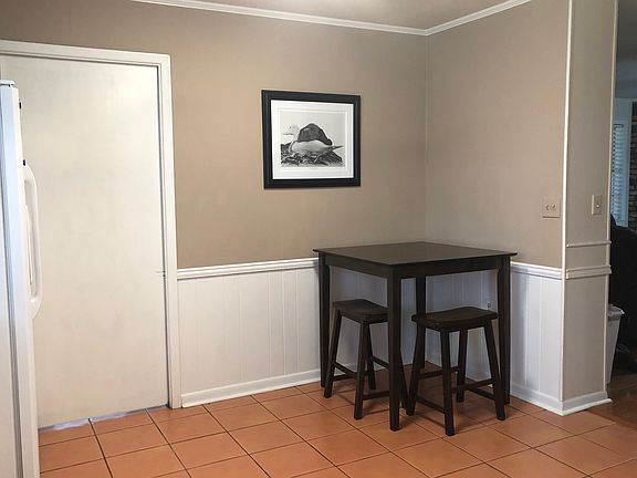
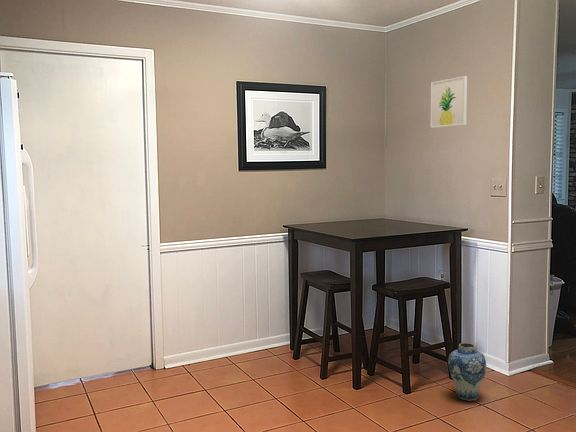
+ wall art (448, 103)
+ vase (467, 371)
